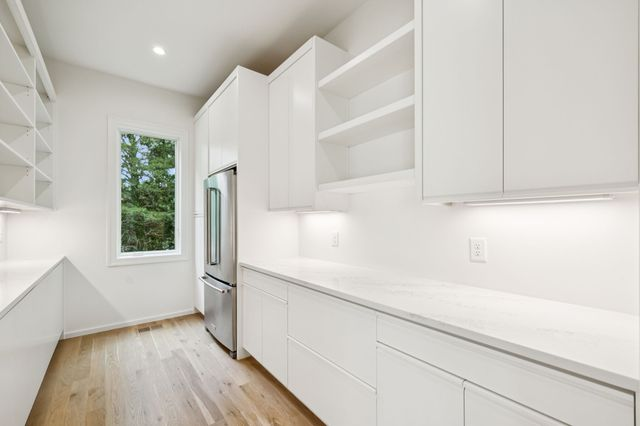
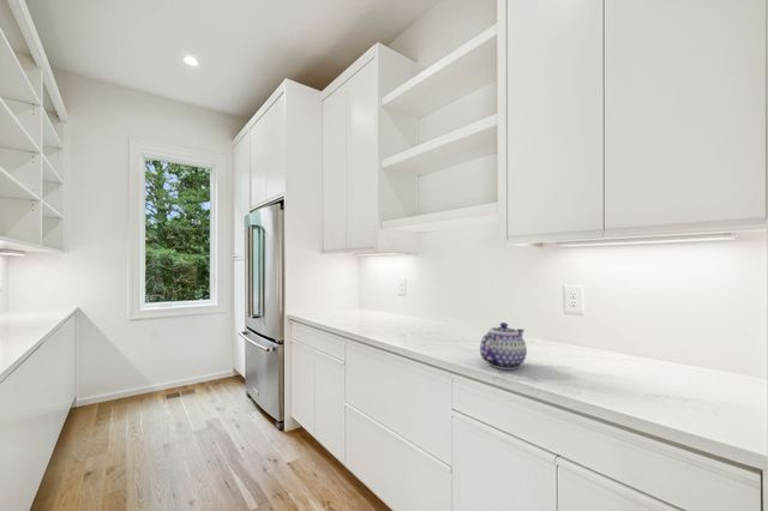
+ teapot (503, 343)
